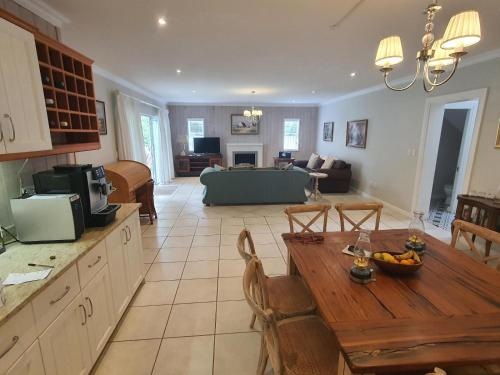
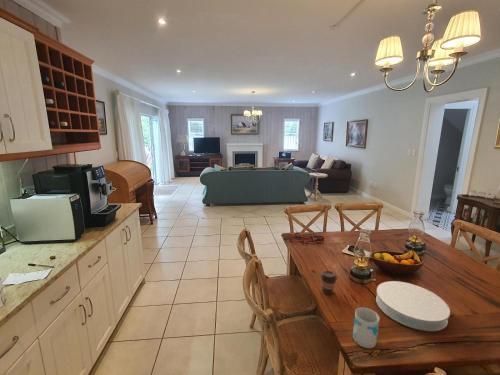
+ plate (410, 303)
+ mug (367, 324)
+ coffee cup (328, 283)
